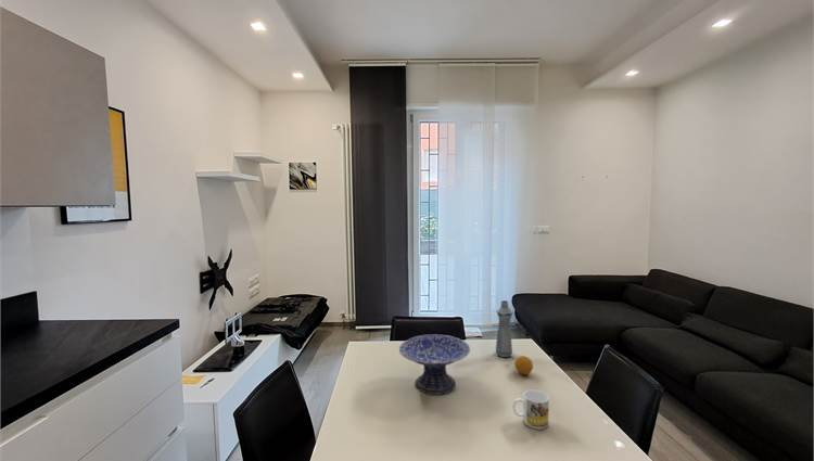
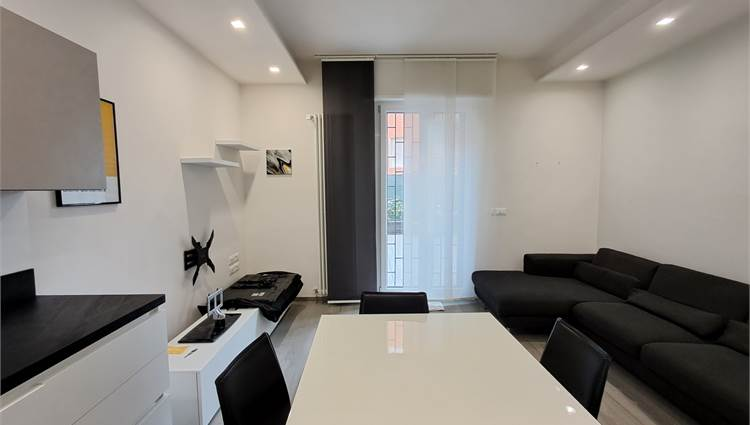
- bottle (504, 328)
- decorative bowl (434, 364)
- fruit (523, 364)
- mug (530, 408)
